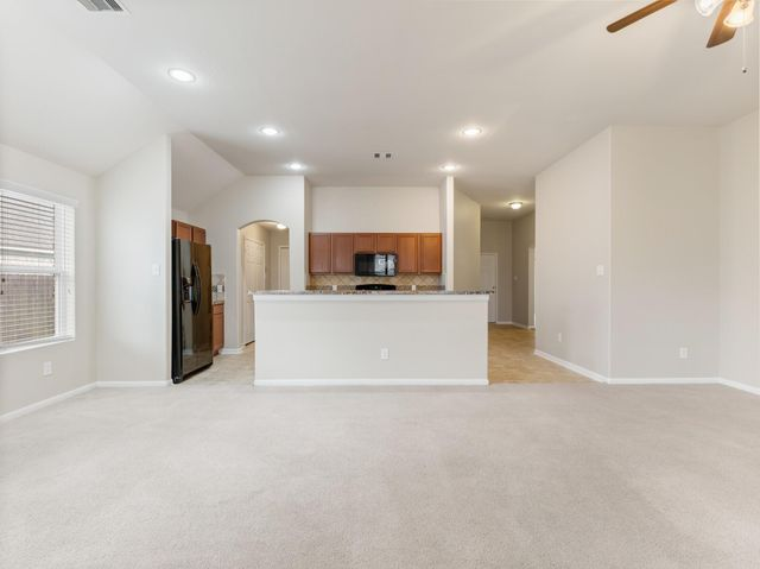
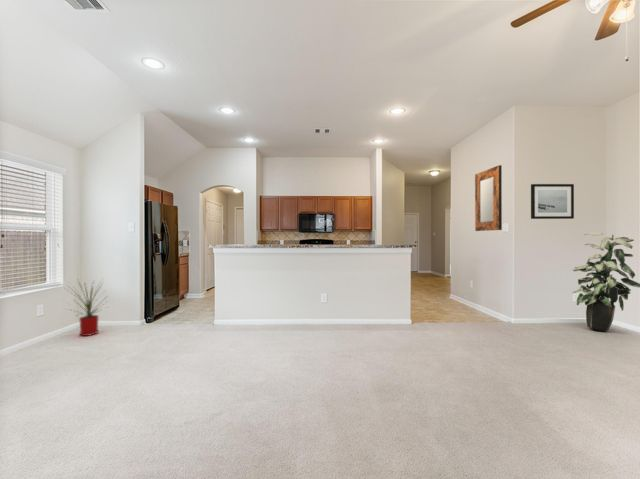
+ home mirror (487, 200)
+ indoor plant (601, 281)
+ house plant (89, 306)
+ wall art (552, 201)
